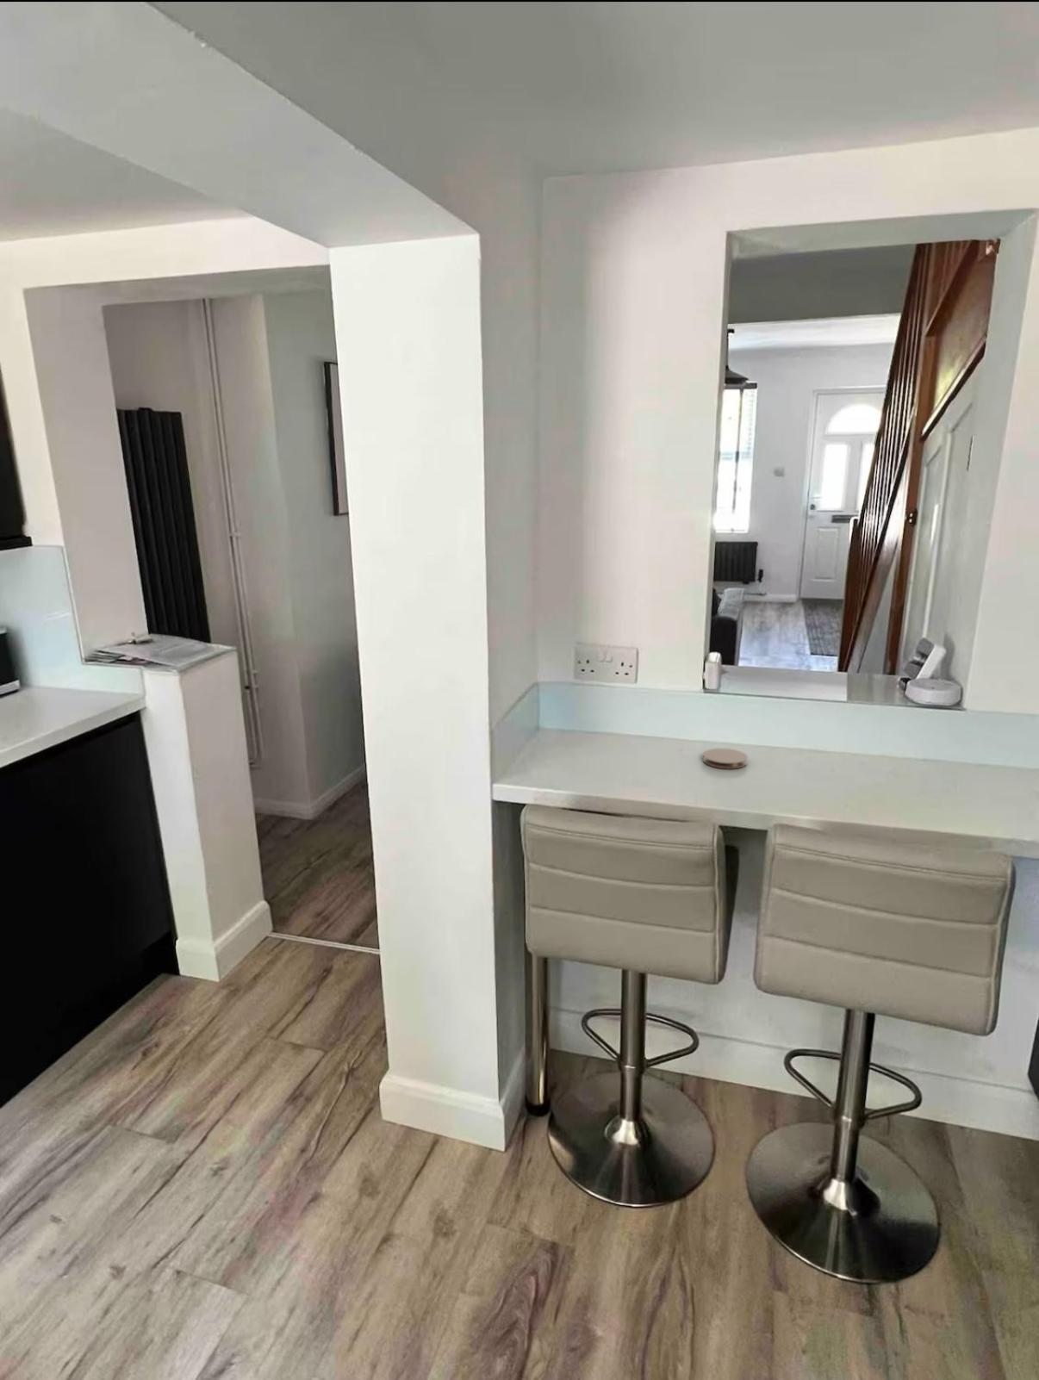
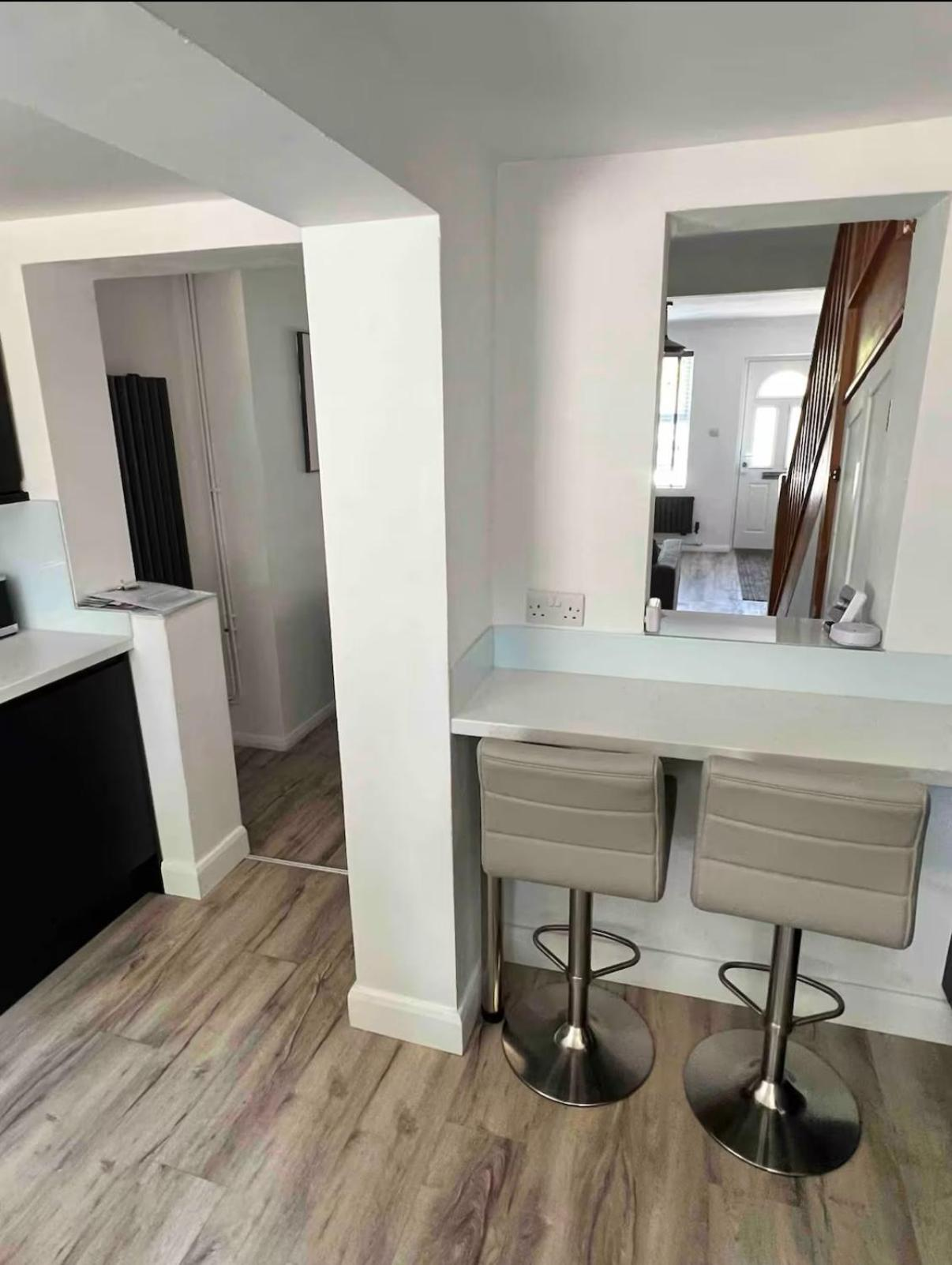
- coaster (725, 758)
